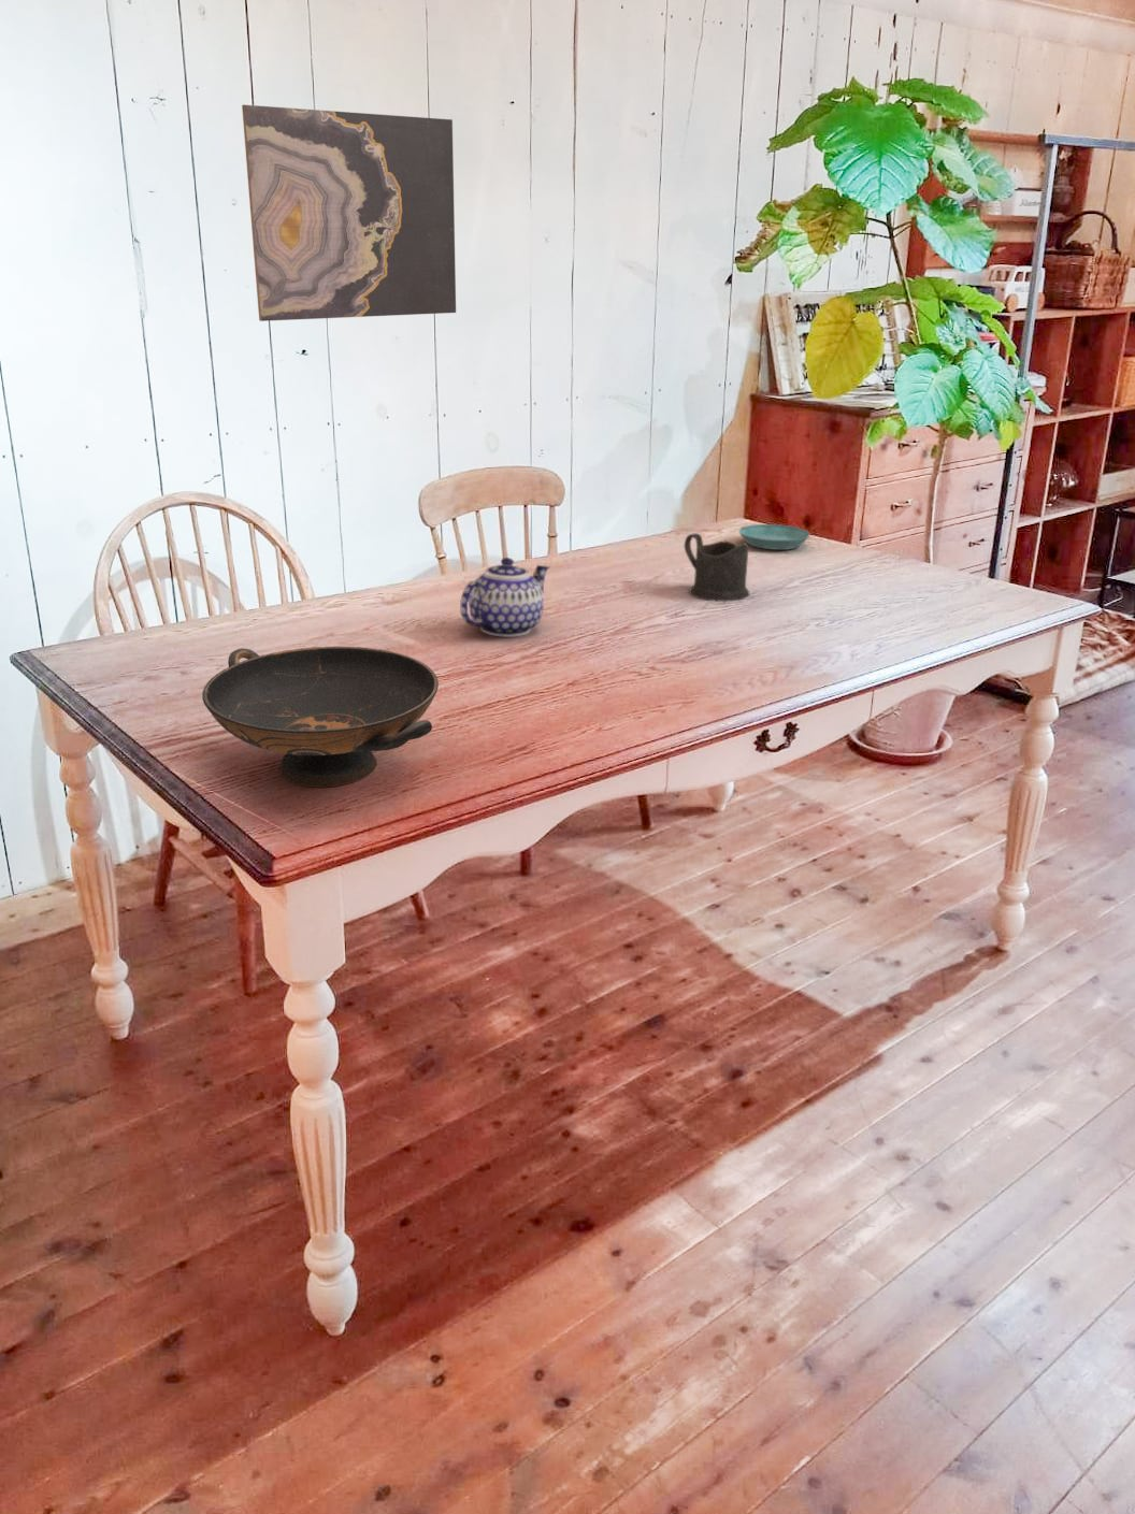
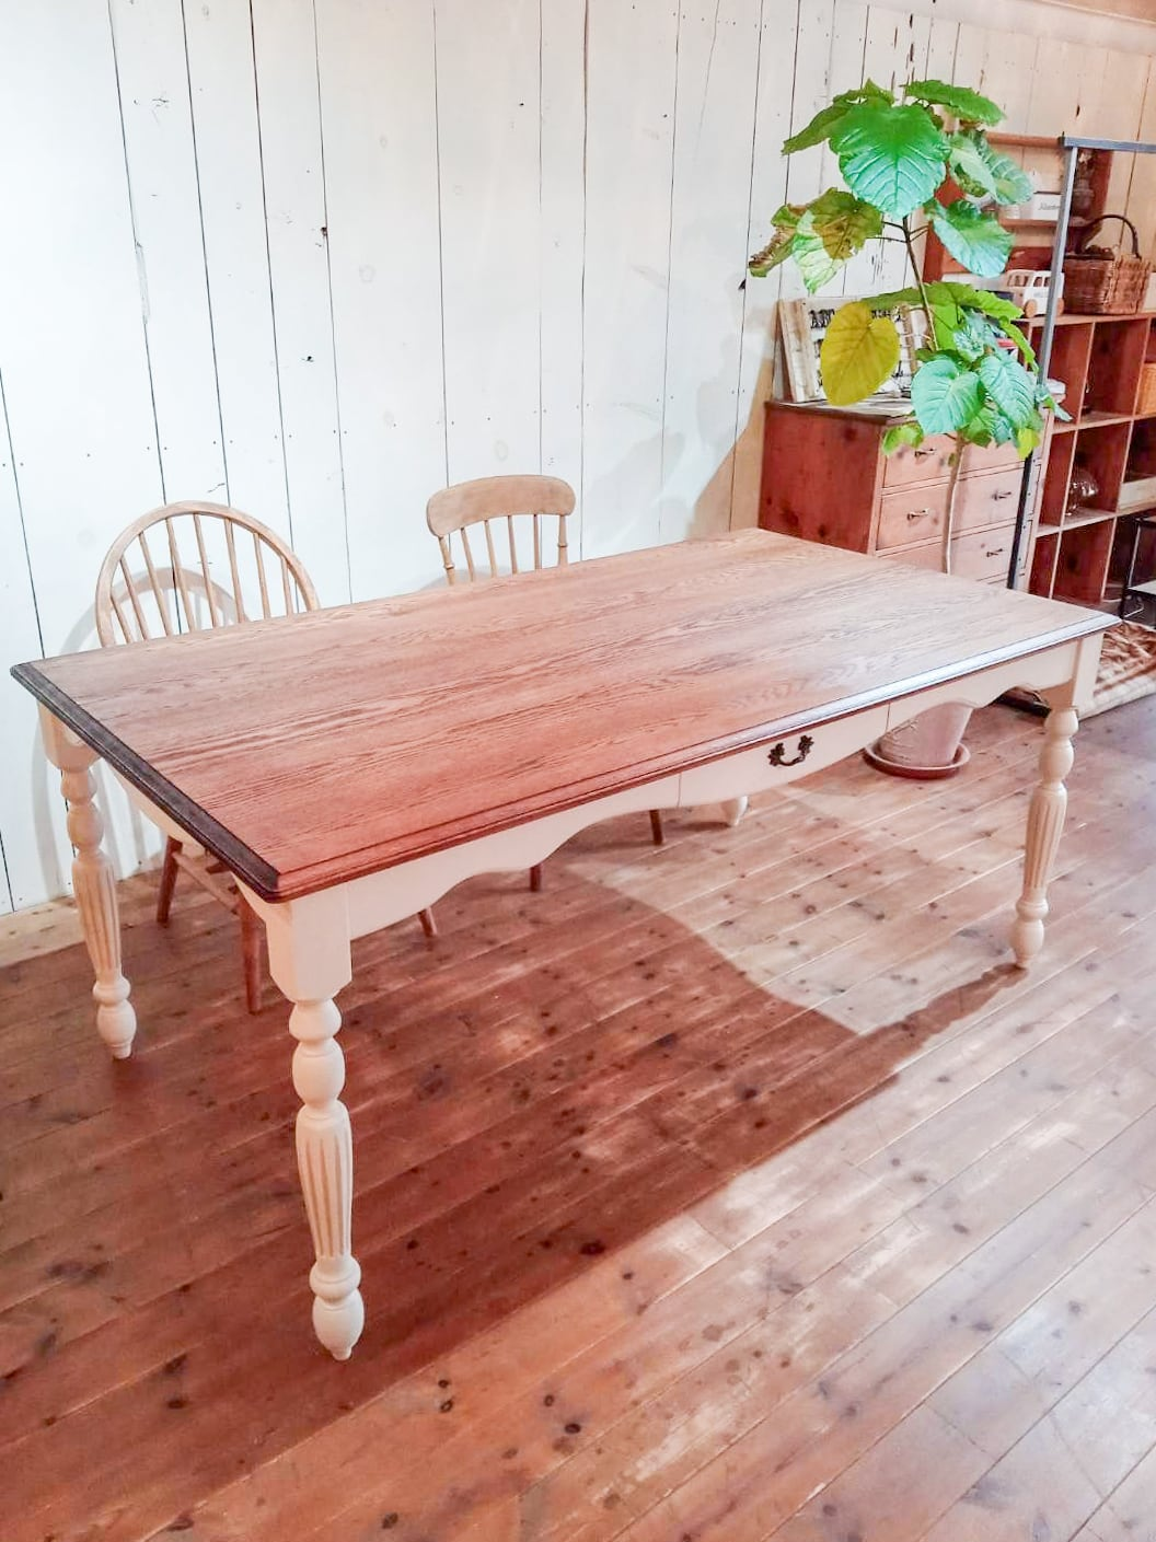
- wall art (358, 217)
- cup (715, 564)
- saucer (774, 538)
- decorative bowl (324, 725)
- teapot (507, 594)
